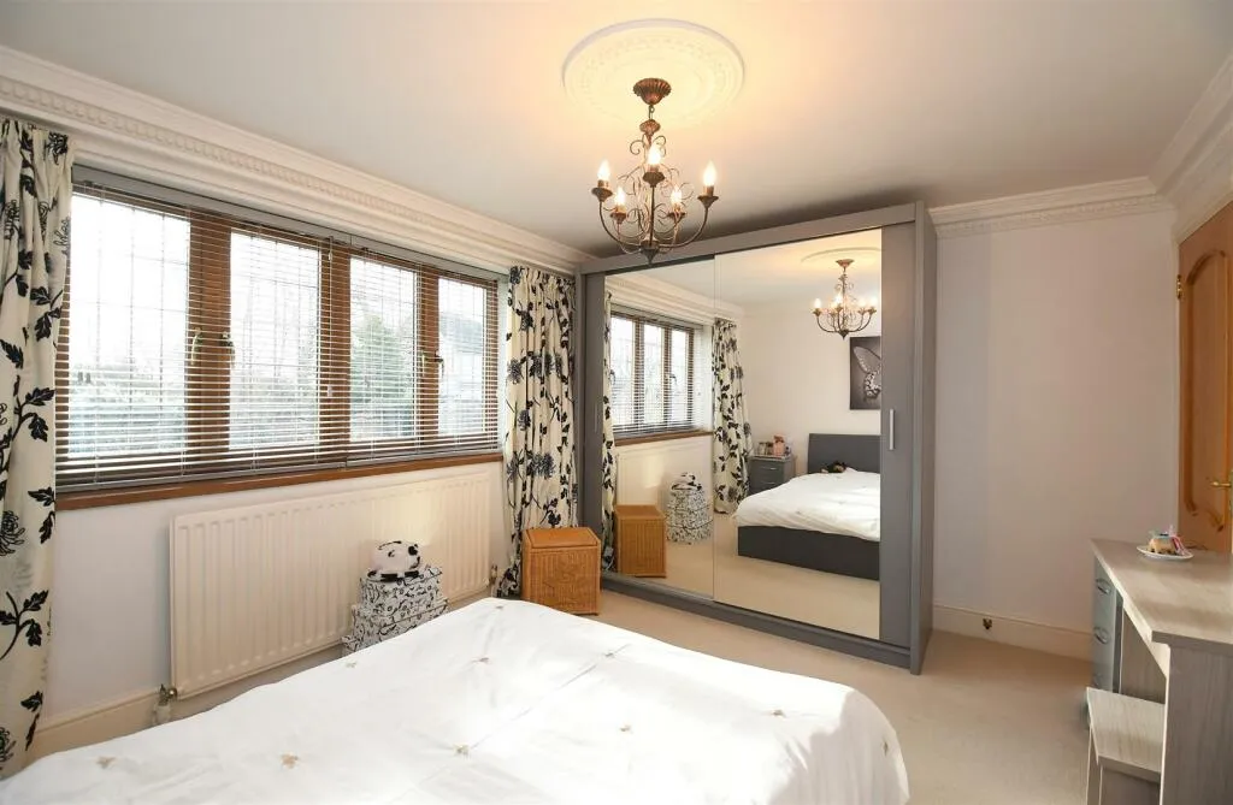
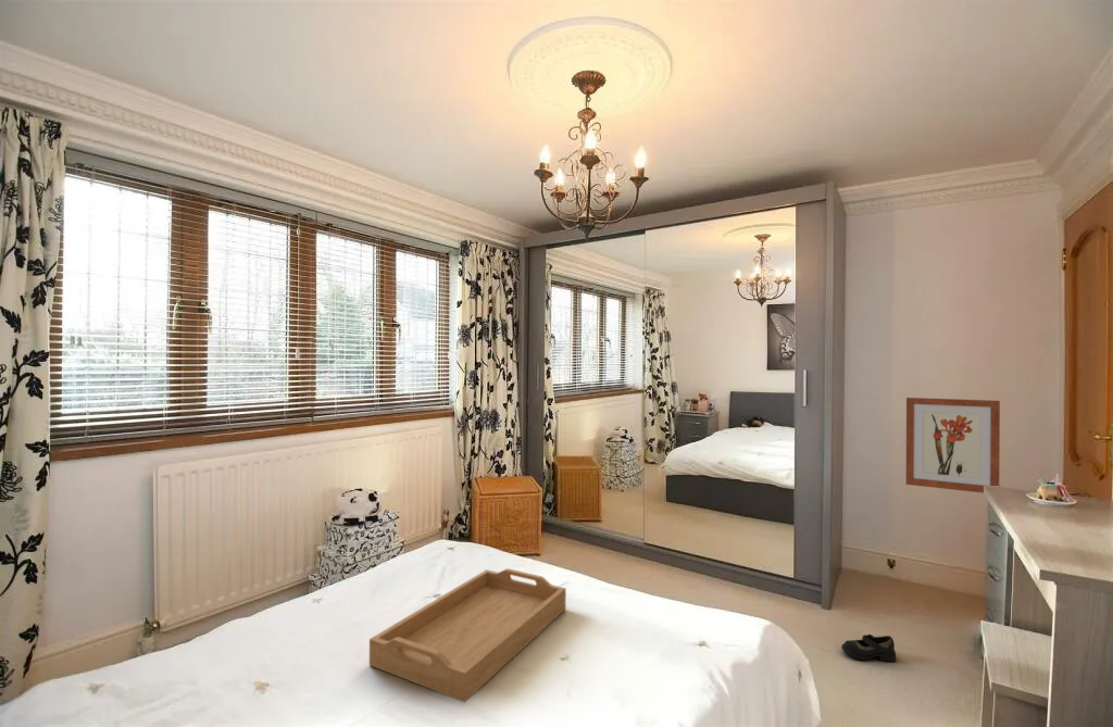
+ shoe (867, 644)
+ wall art (950, 443)
+ serving tray (477, 618)
